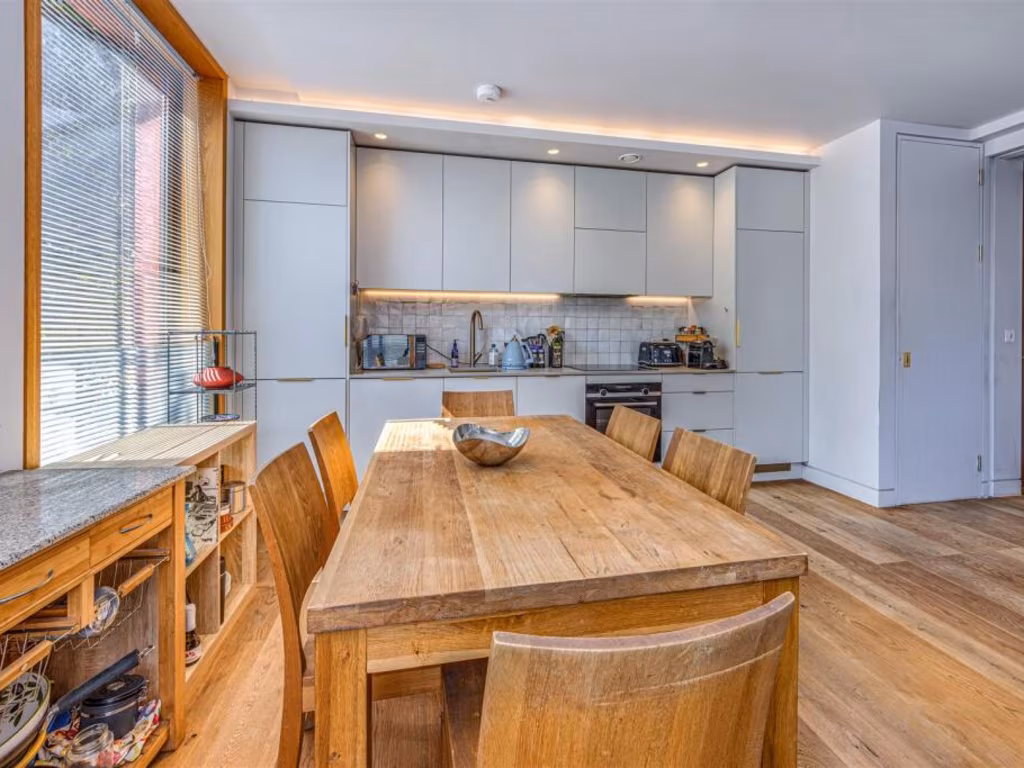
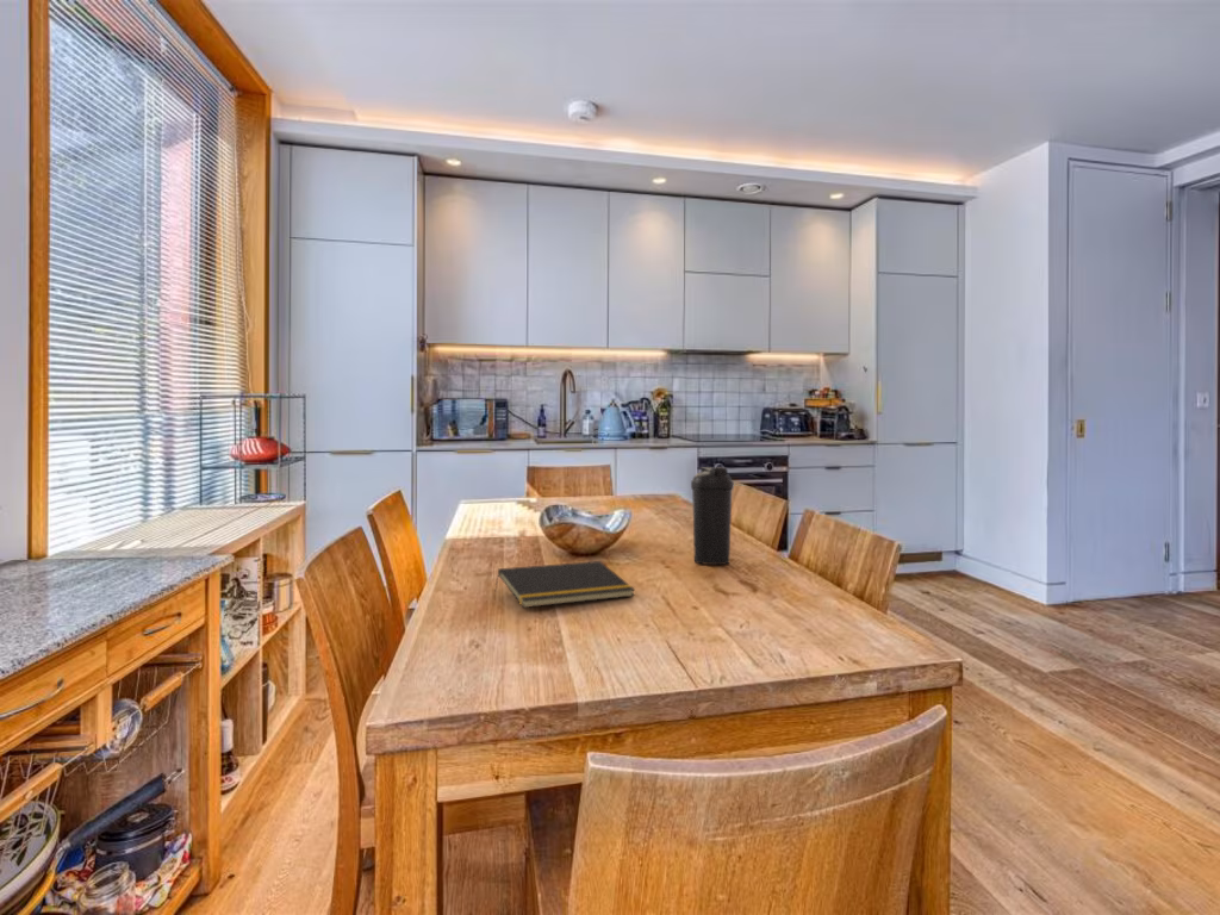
+ water bottle (711, 513)
+ notepad (565, 581)
